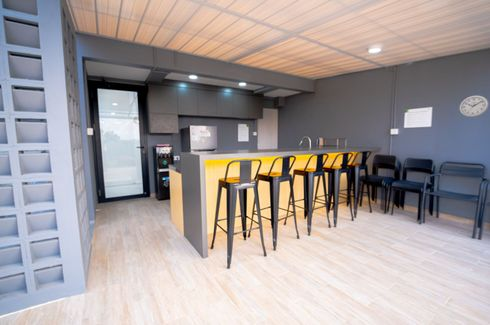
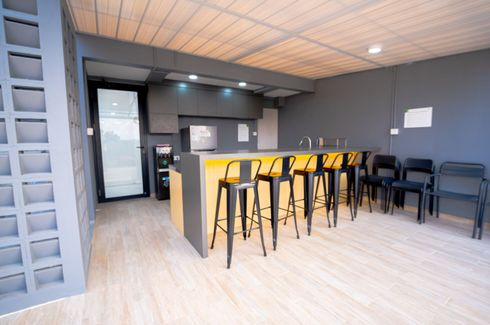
- wall clock (473, 106)
